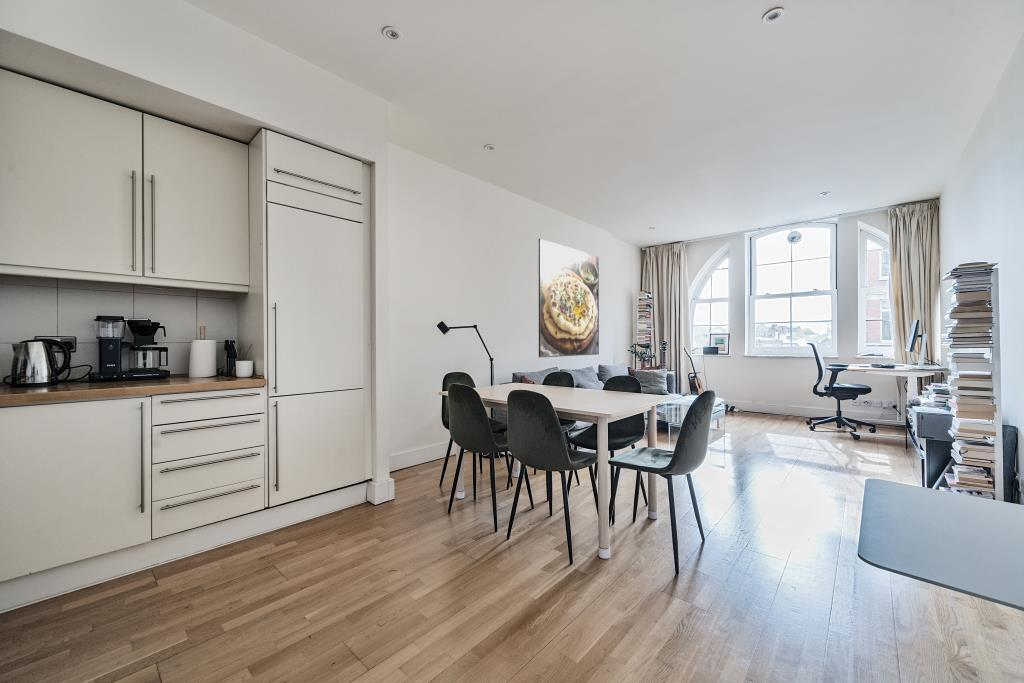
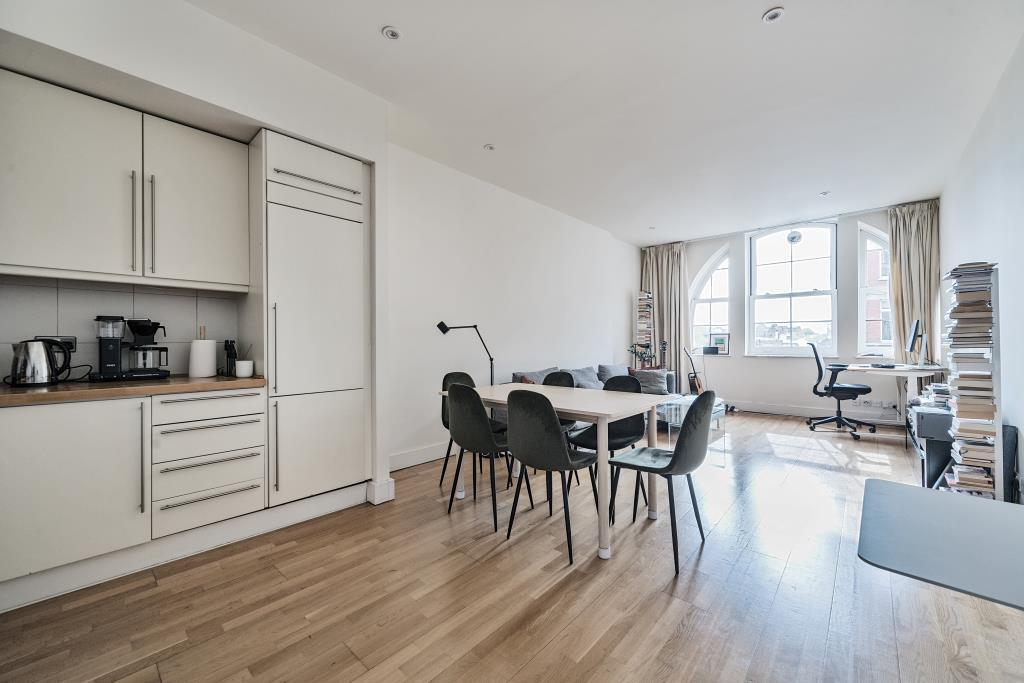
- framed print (571, 302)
